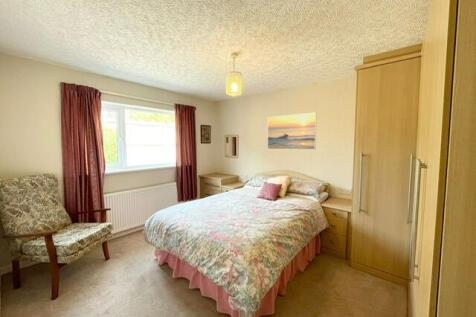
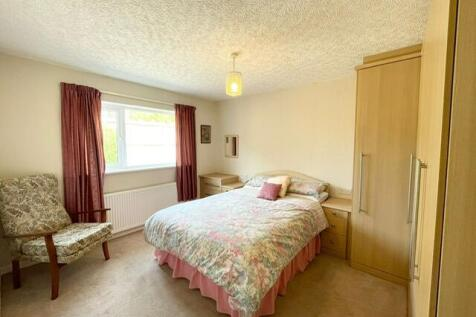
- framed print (289, 132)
